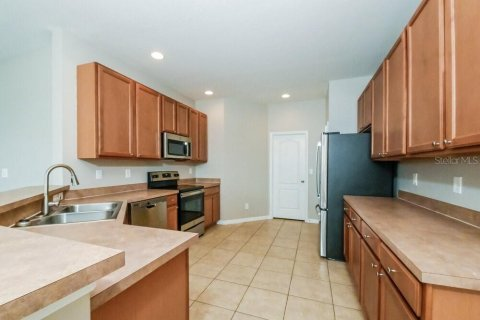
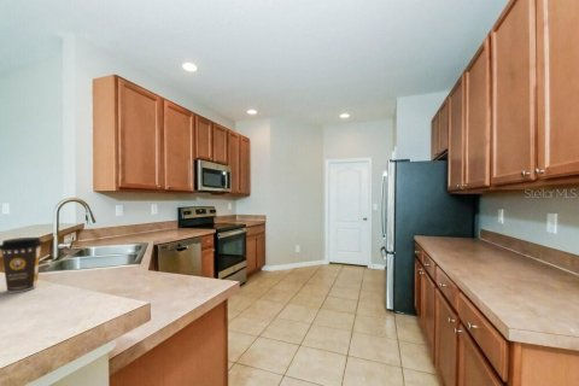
+ coffee cup (22, 263)
